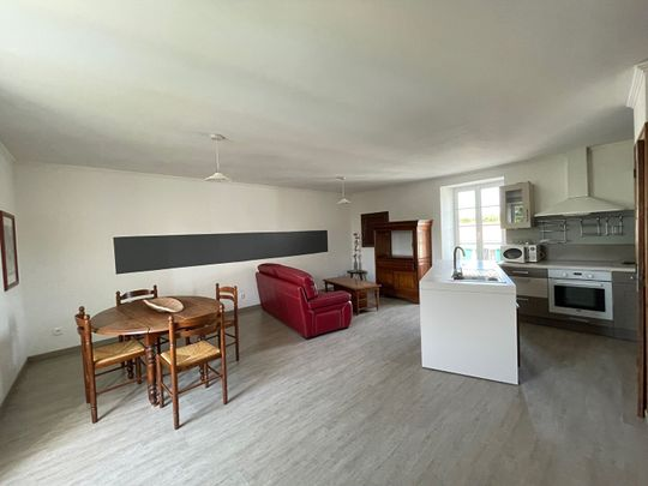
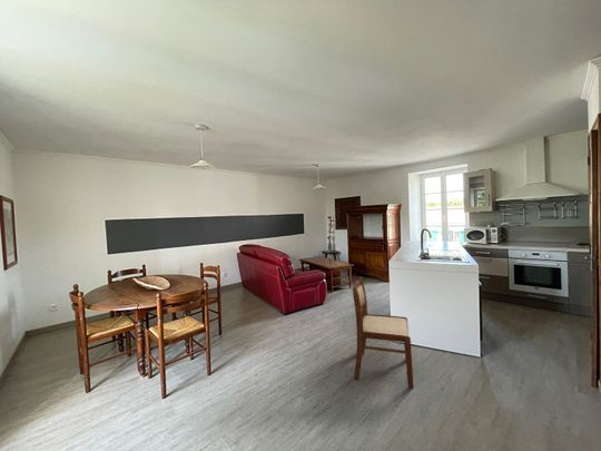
+ dining chair (382, 325)
